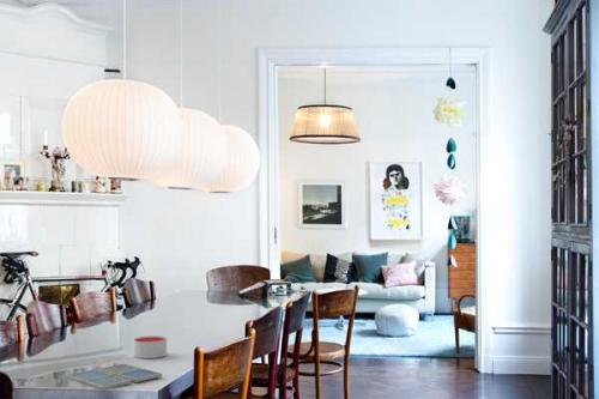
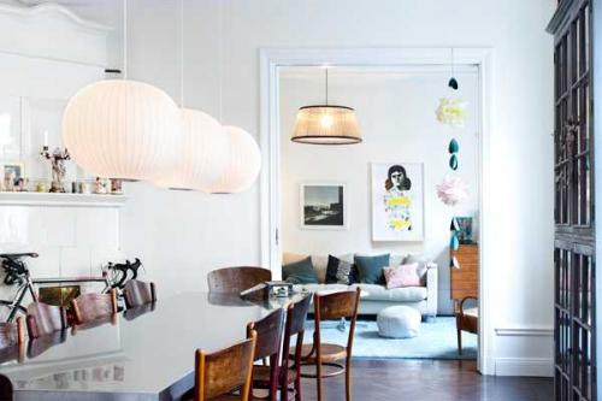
- drink coaster (114, 375)
- candle (150, 346)
